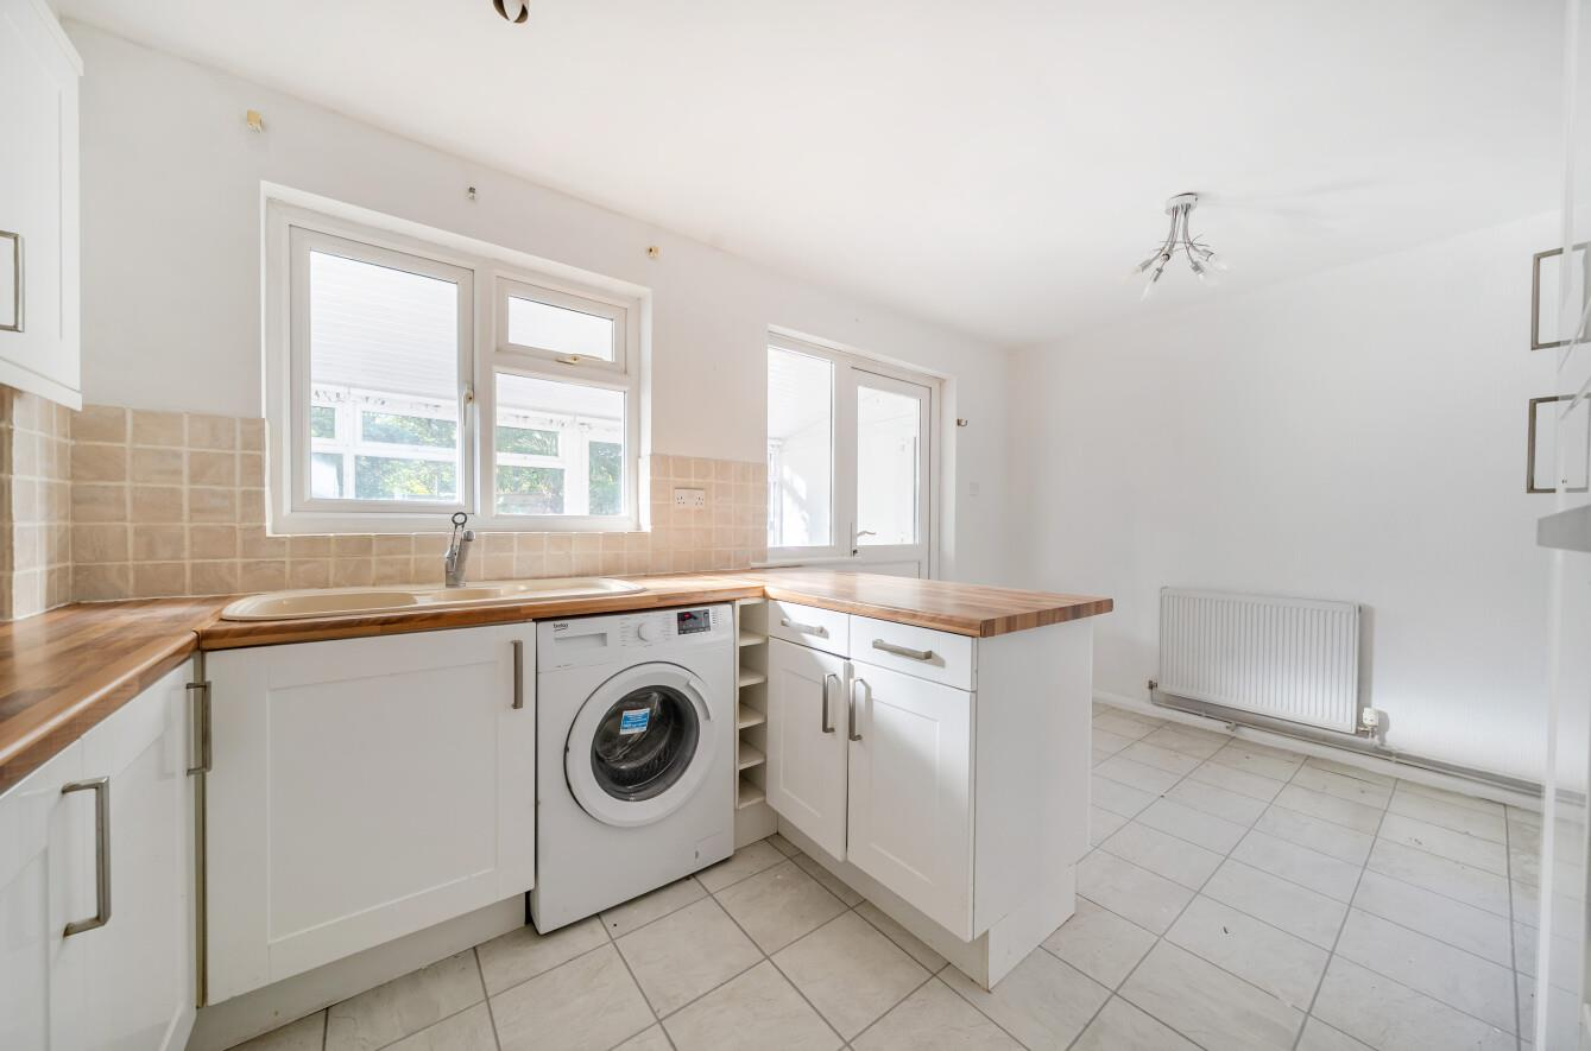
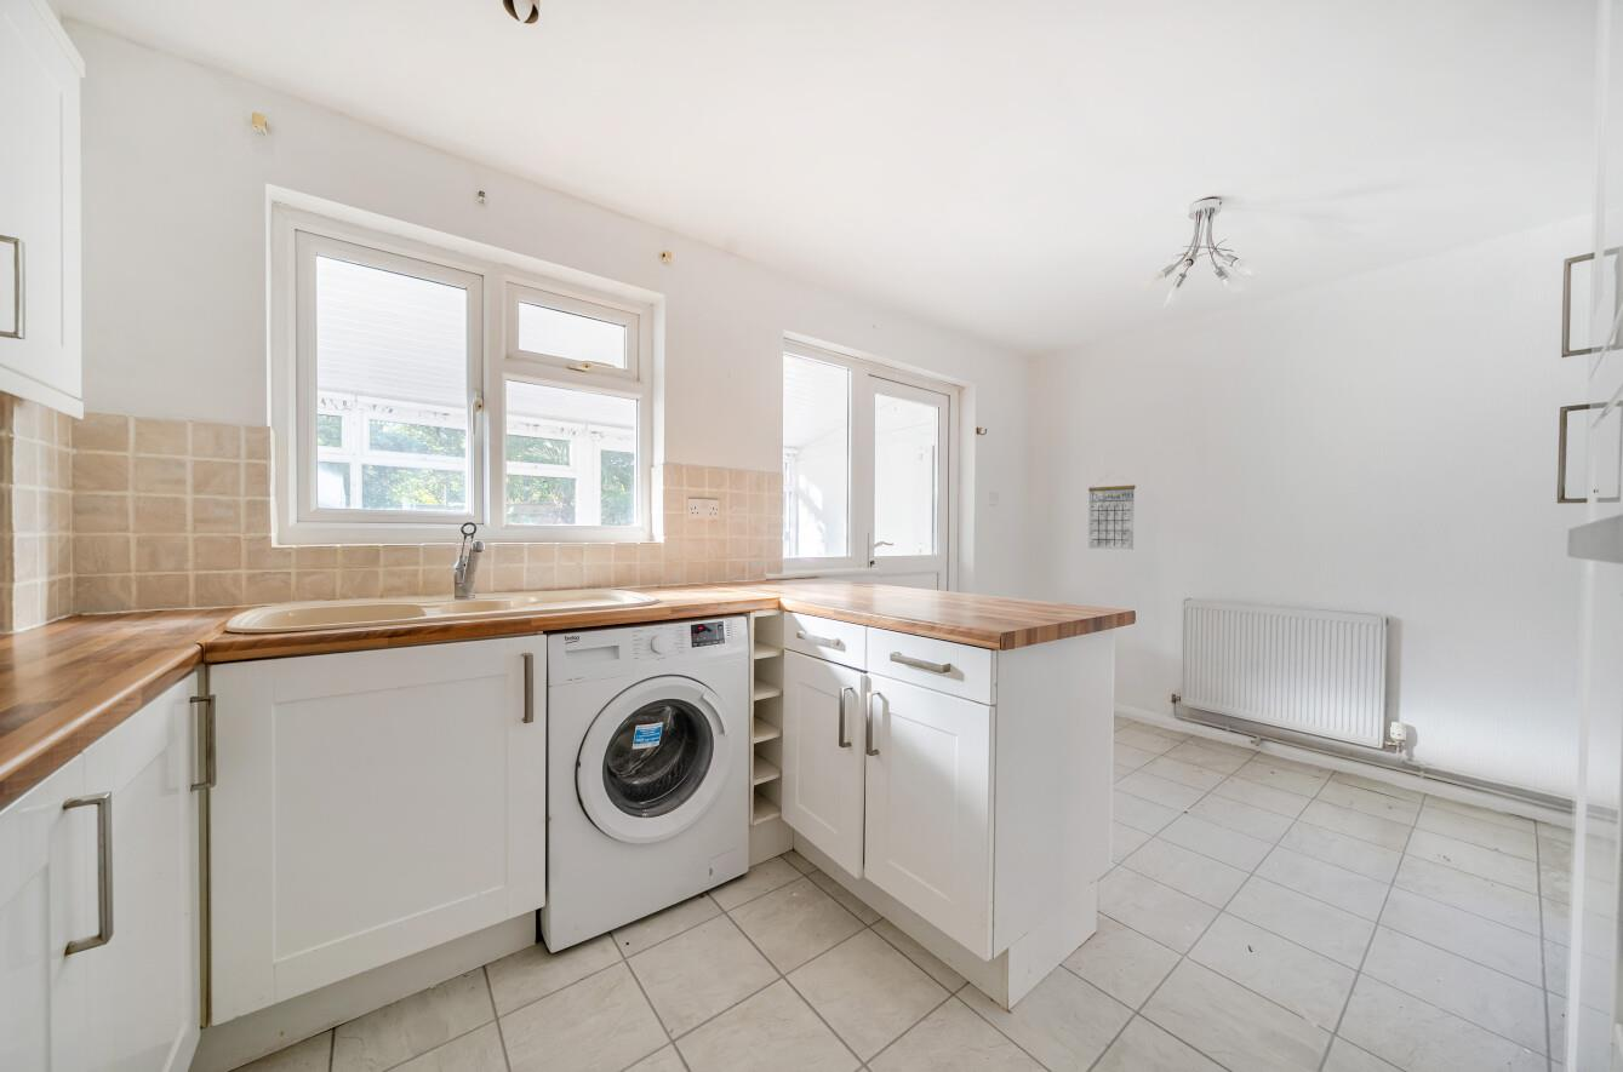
+ calendar (1110, 510)
